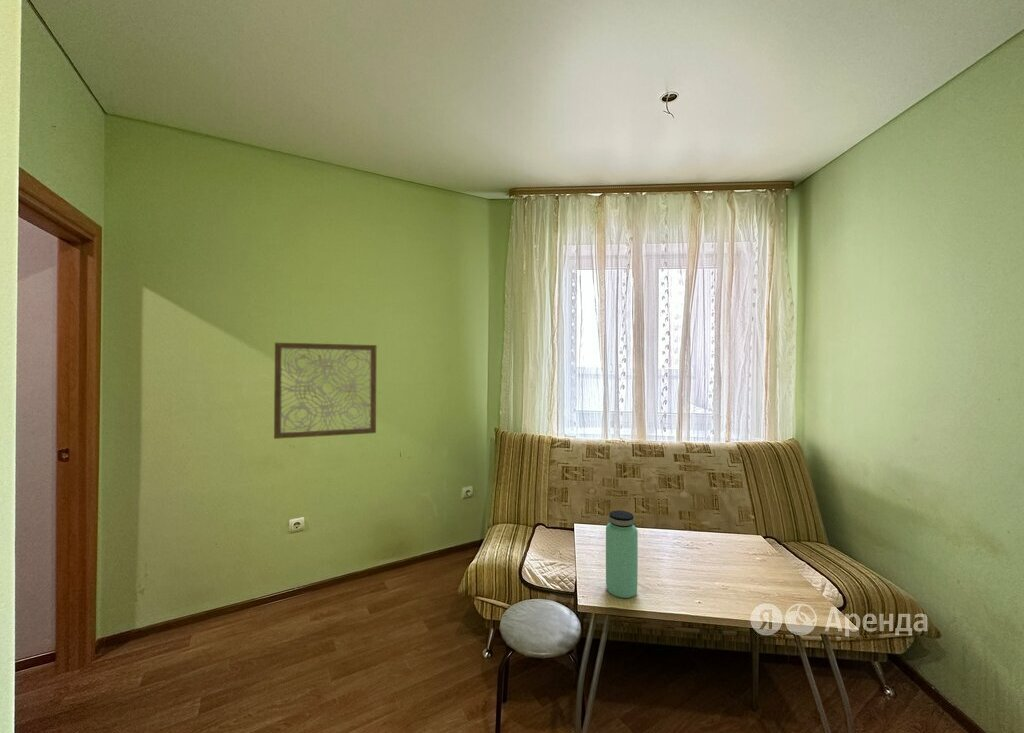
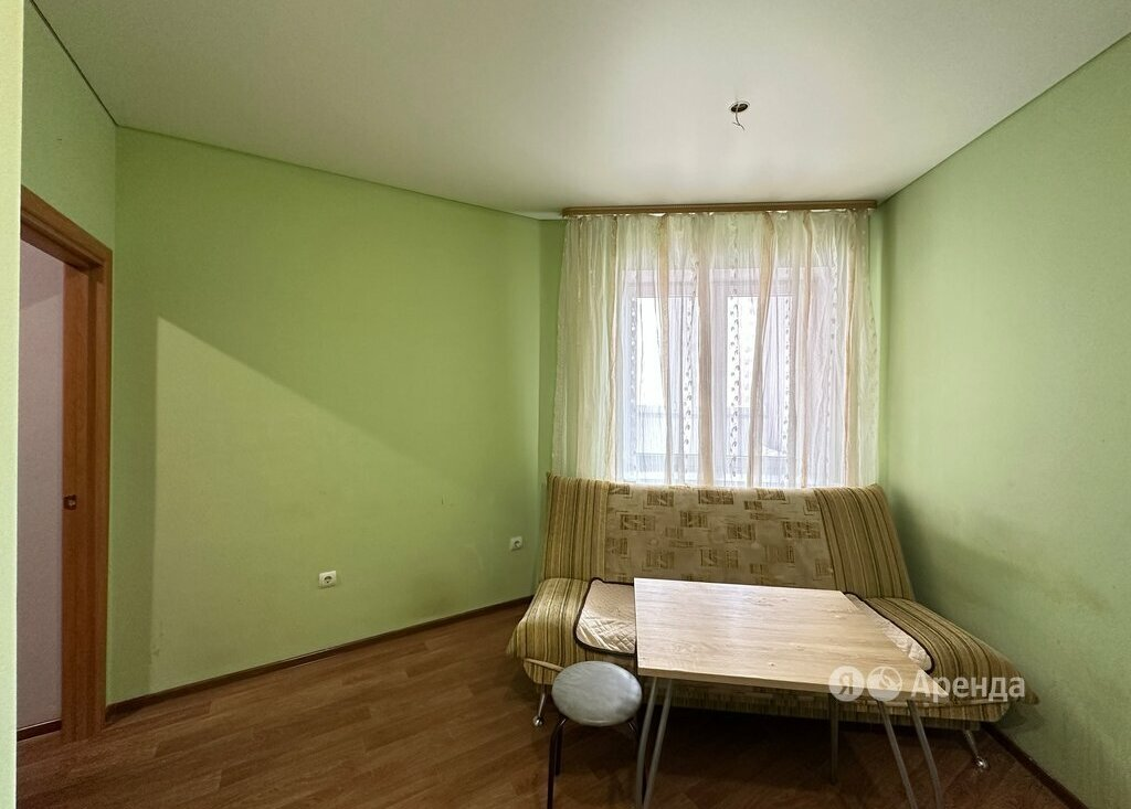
- wall art (324, 391)
- bottle (621, 552)
